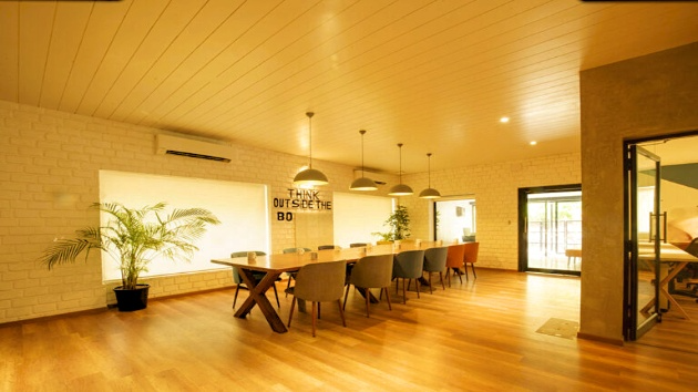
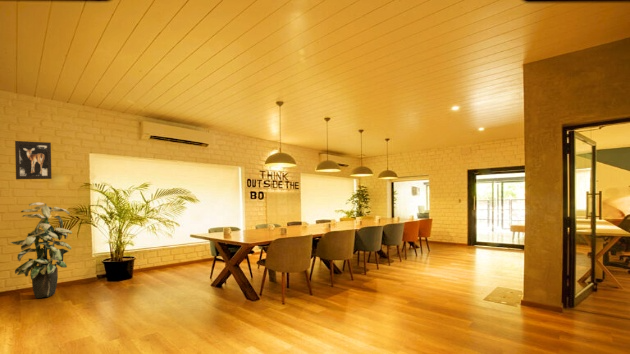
+ indoor plant (42, 248)
+ wall art (33, 160)
